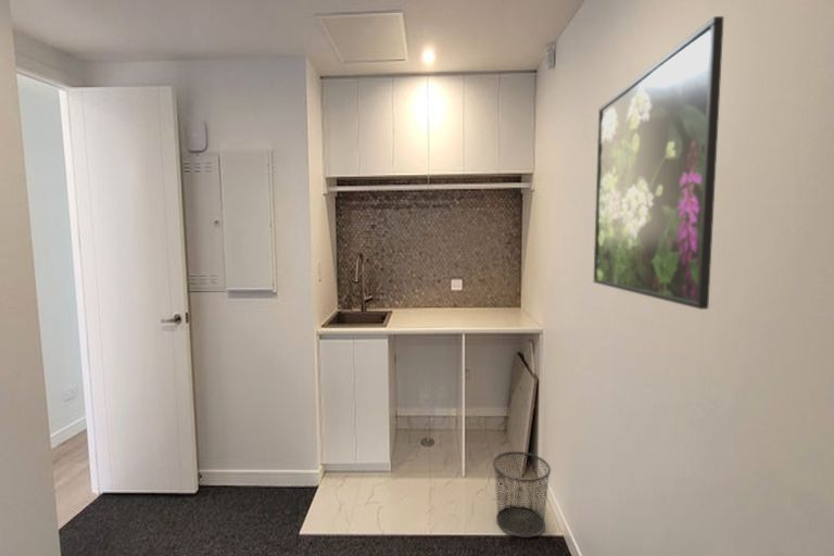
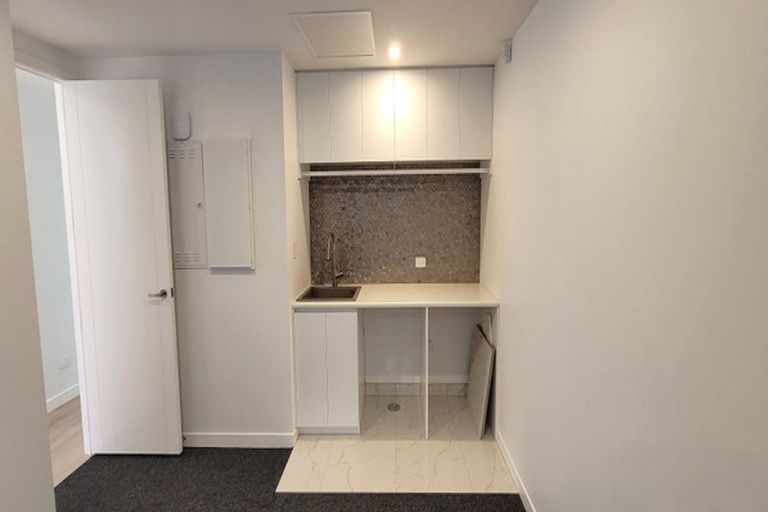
- waste bin (520, 493)
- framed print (641, 185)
